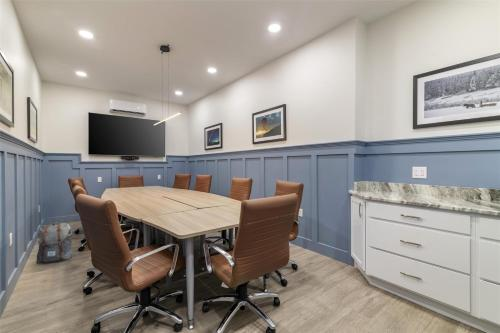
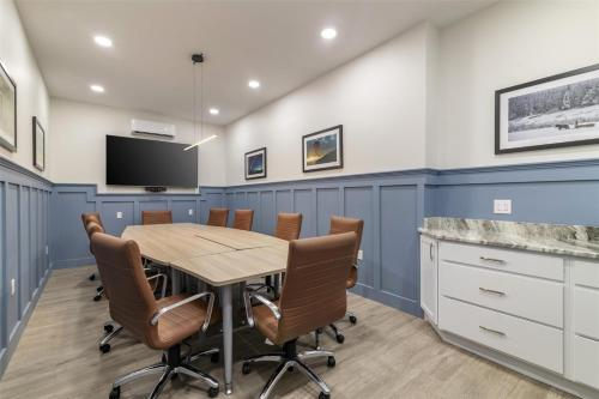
- backpack (54, 241)
